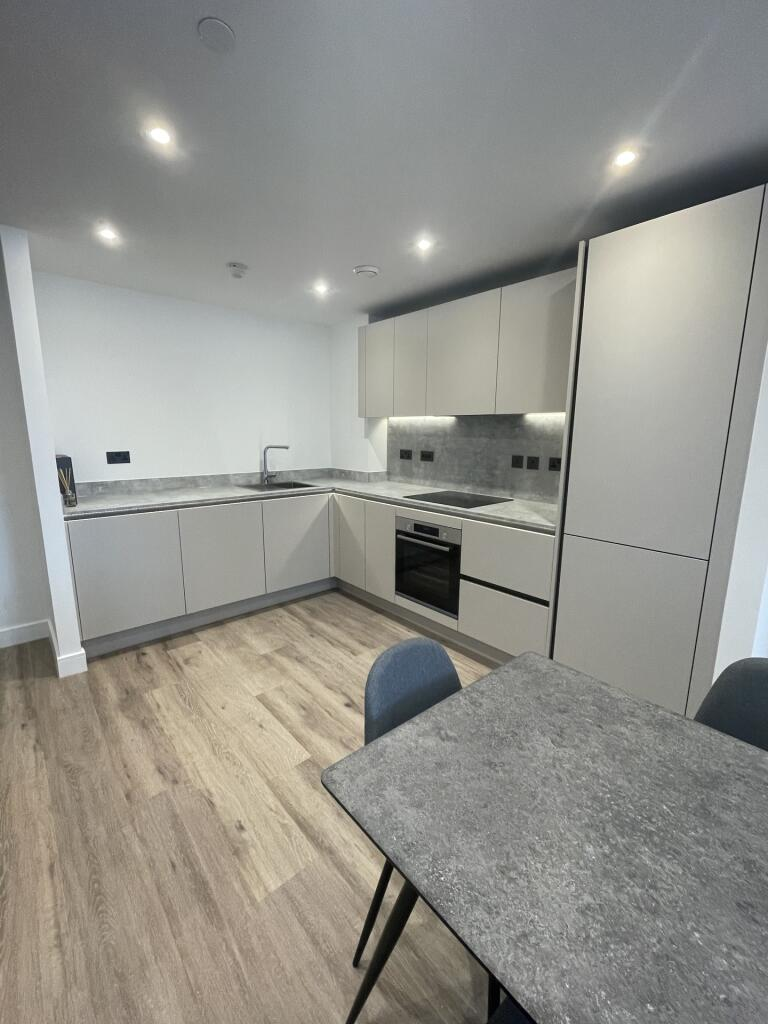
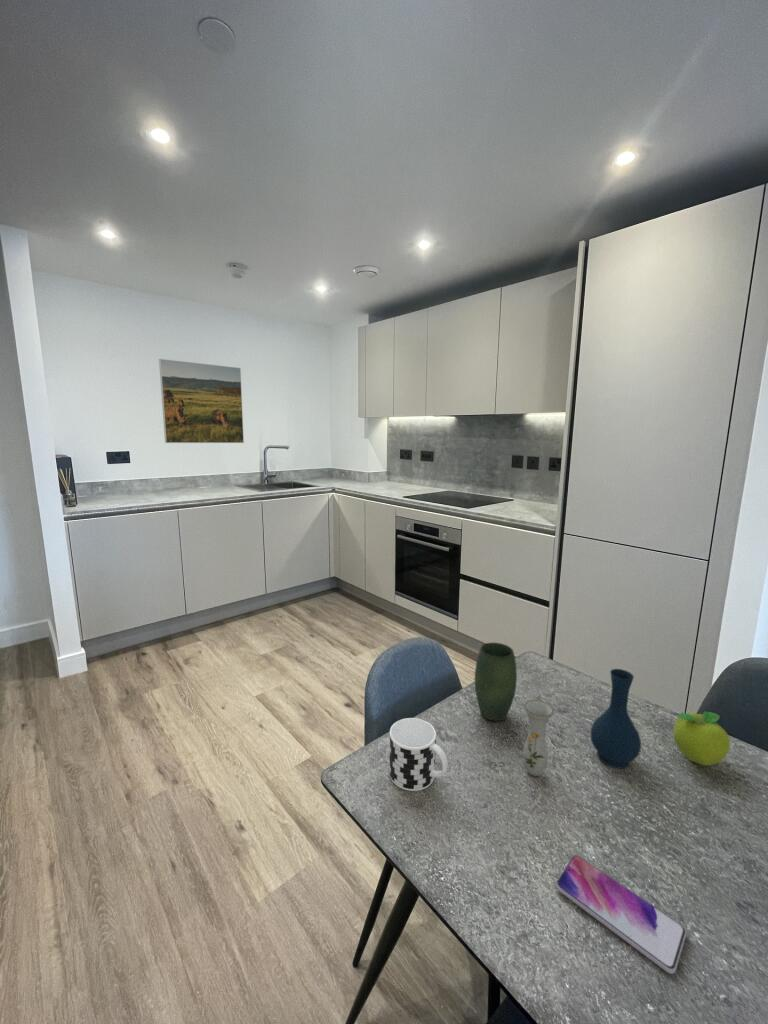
+ vase (543, 707)
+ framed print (204, 403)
+ smartphone (617, 907)
+ fruit (700, 737)
+ cup (419, 756)
